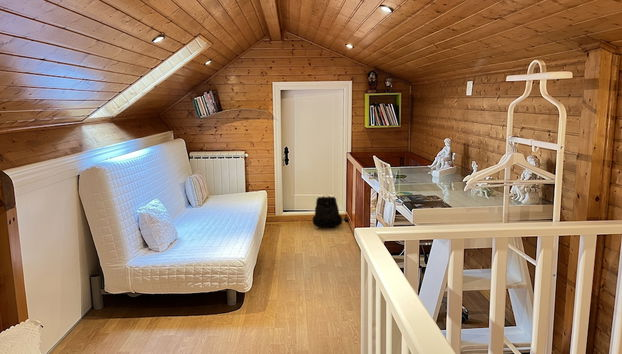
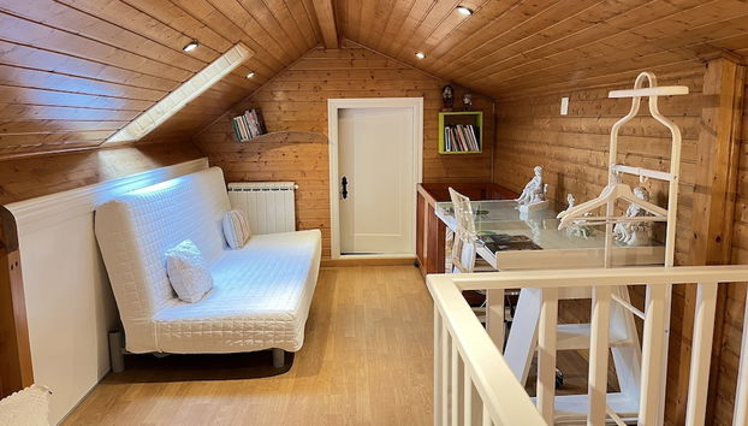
- backpack (326, 210)
